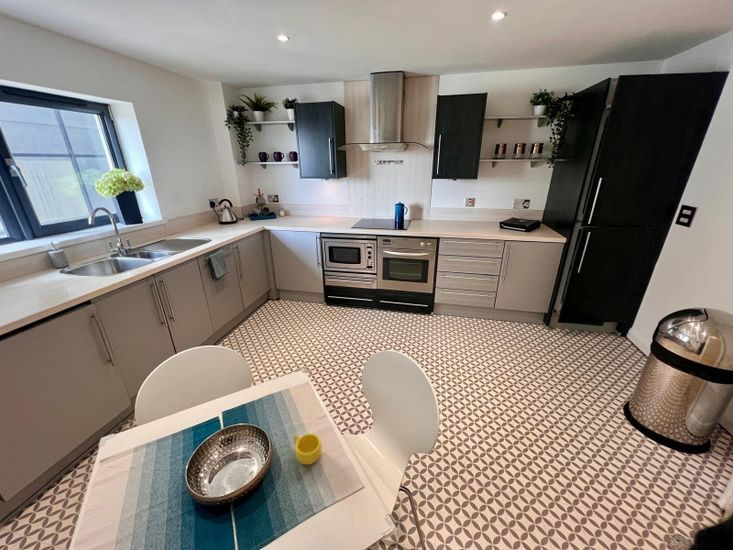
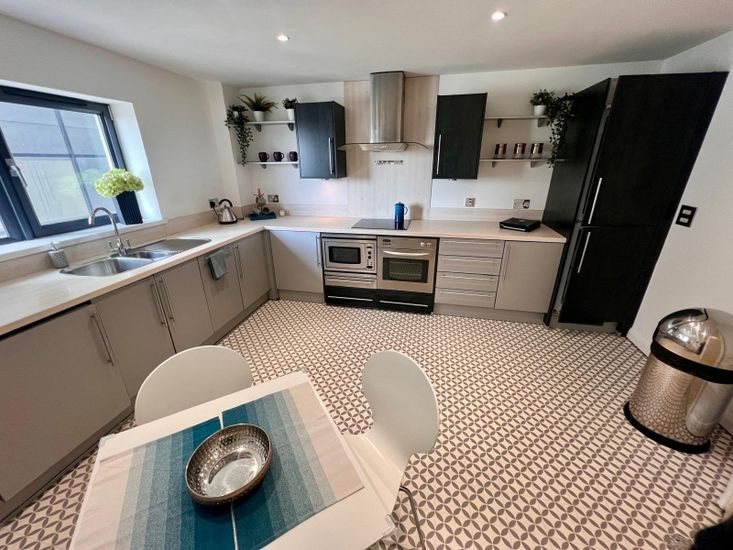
- cup (305, 447)
